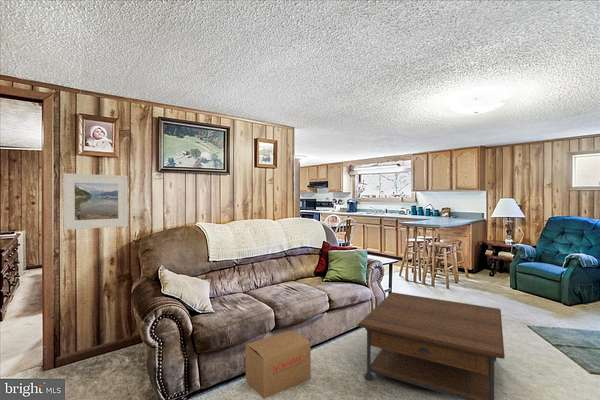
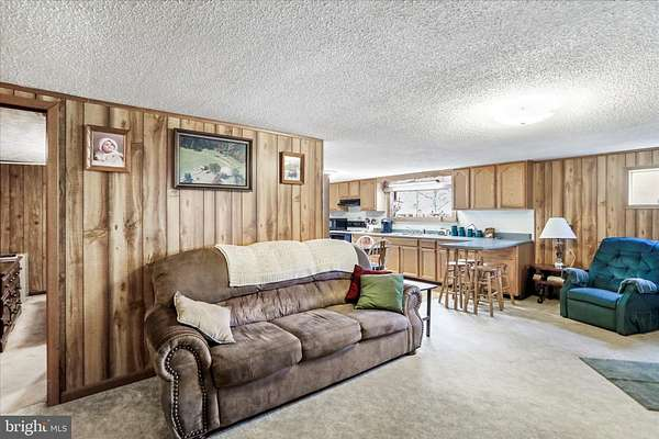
- cardboard box (278, 360)
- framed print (97, 201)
- coffee table (433, 341)
